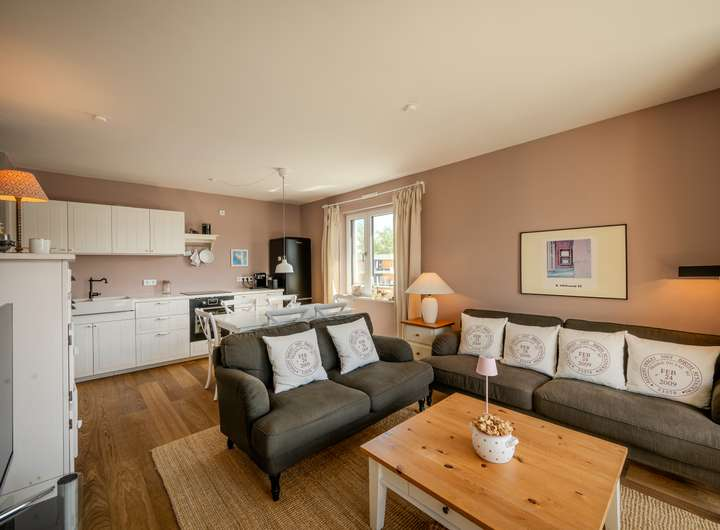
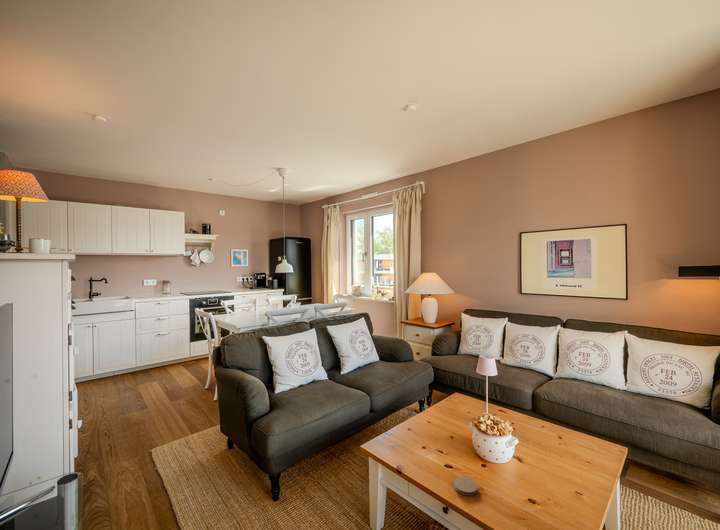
+ coaster (465, 485)
